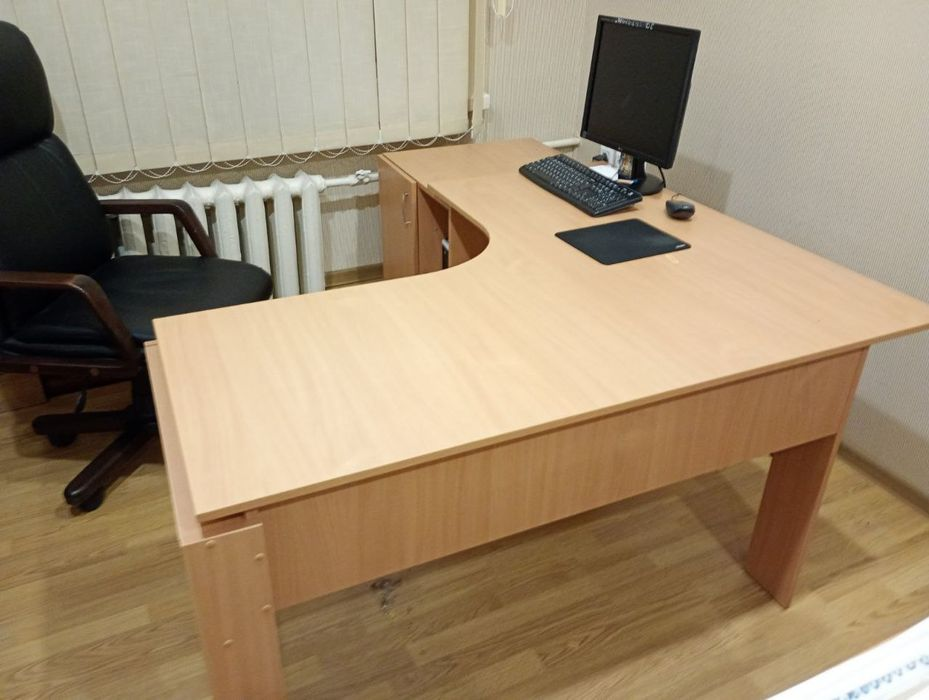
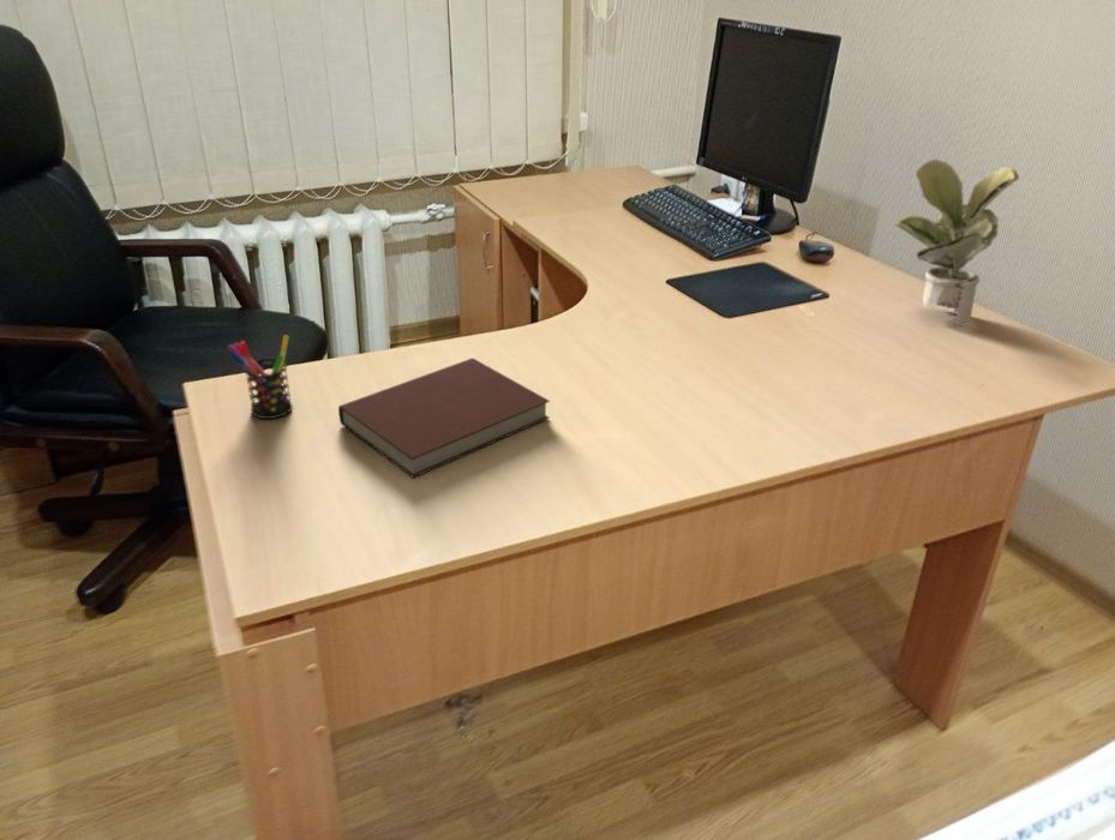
+ pen holder (266, 374)
+ notebook (445, 412)
+ potted plant (945, 239)
